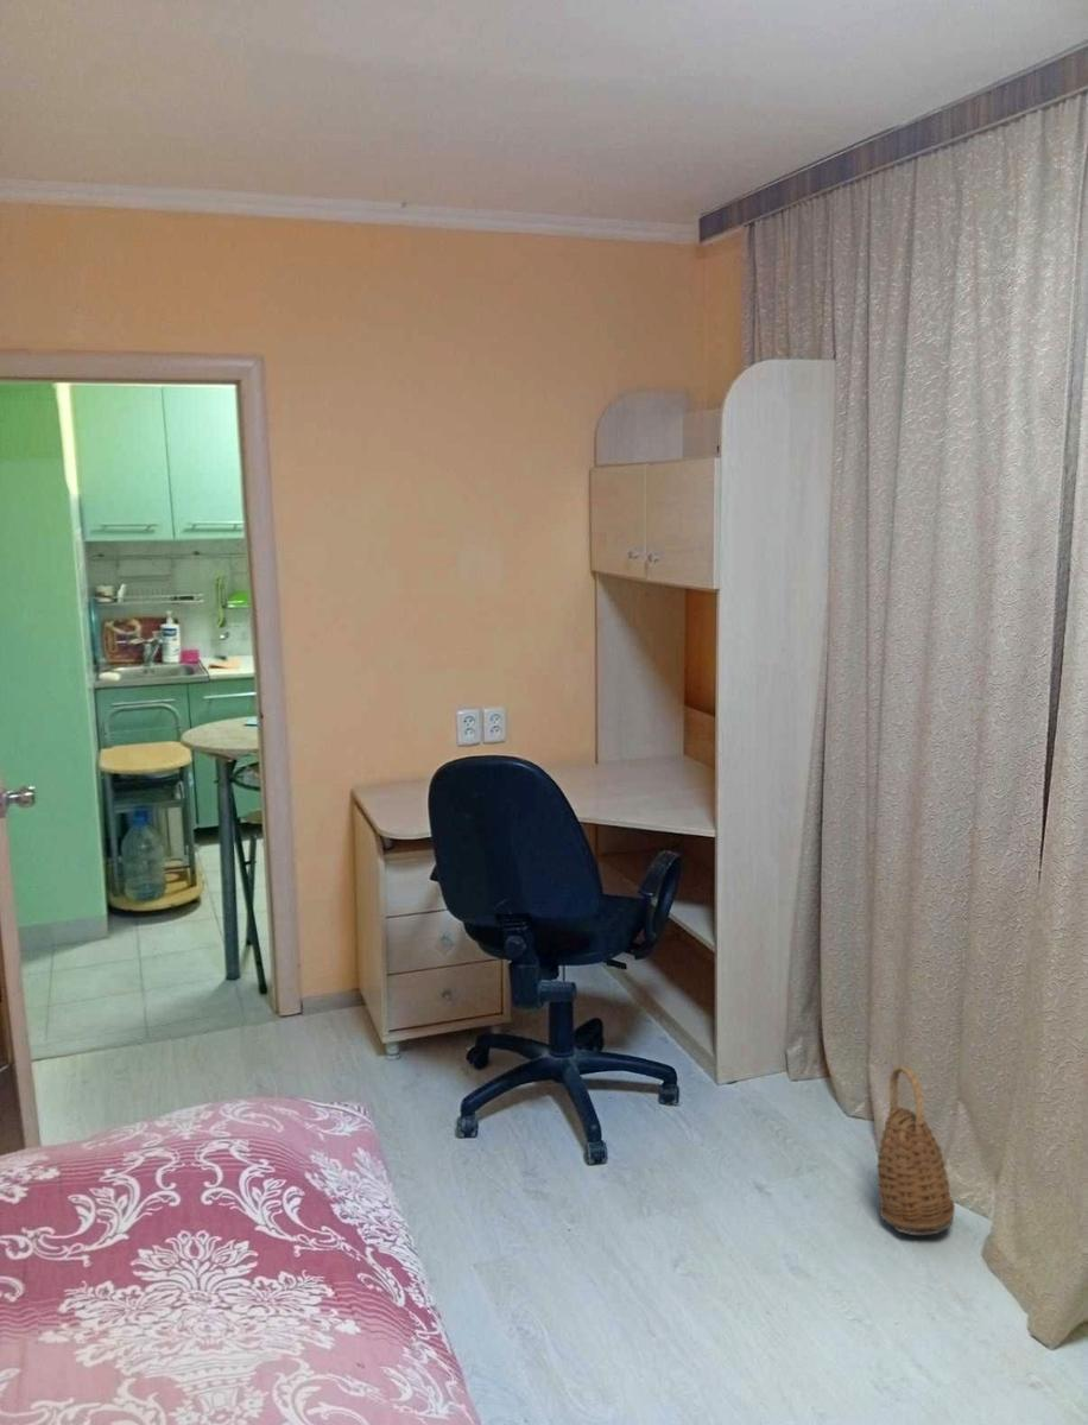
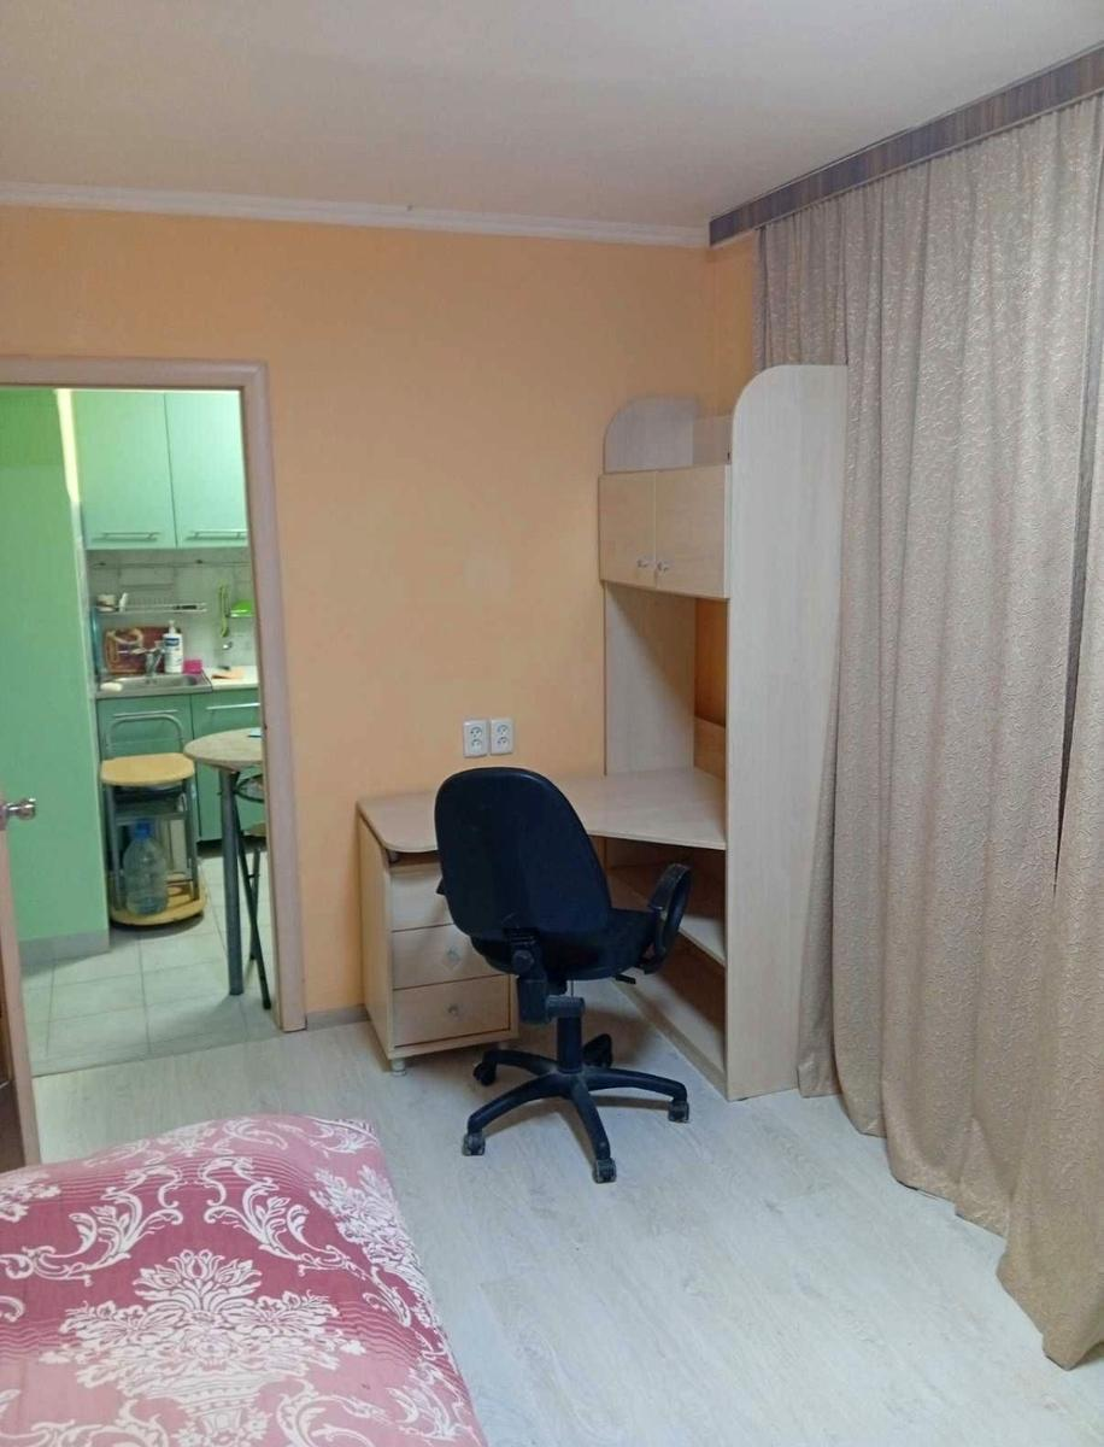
- basket (916, 1150)
